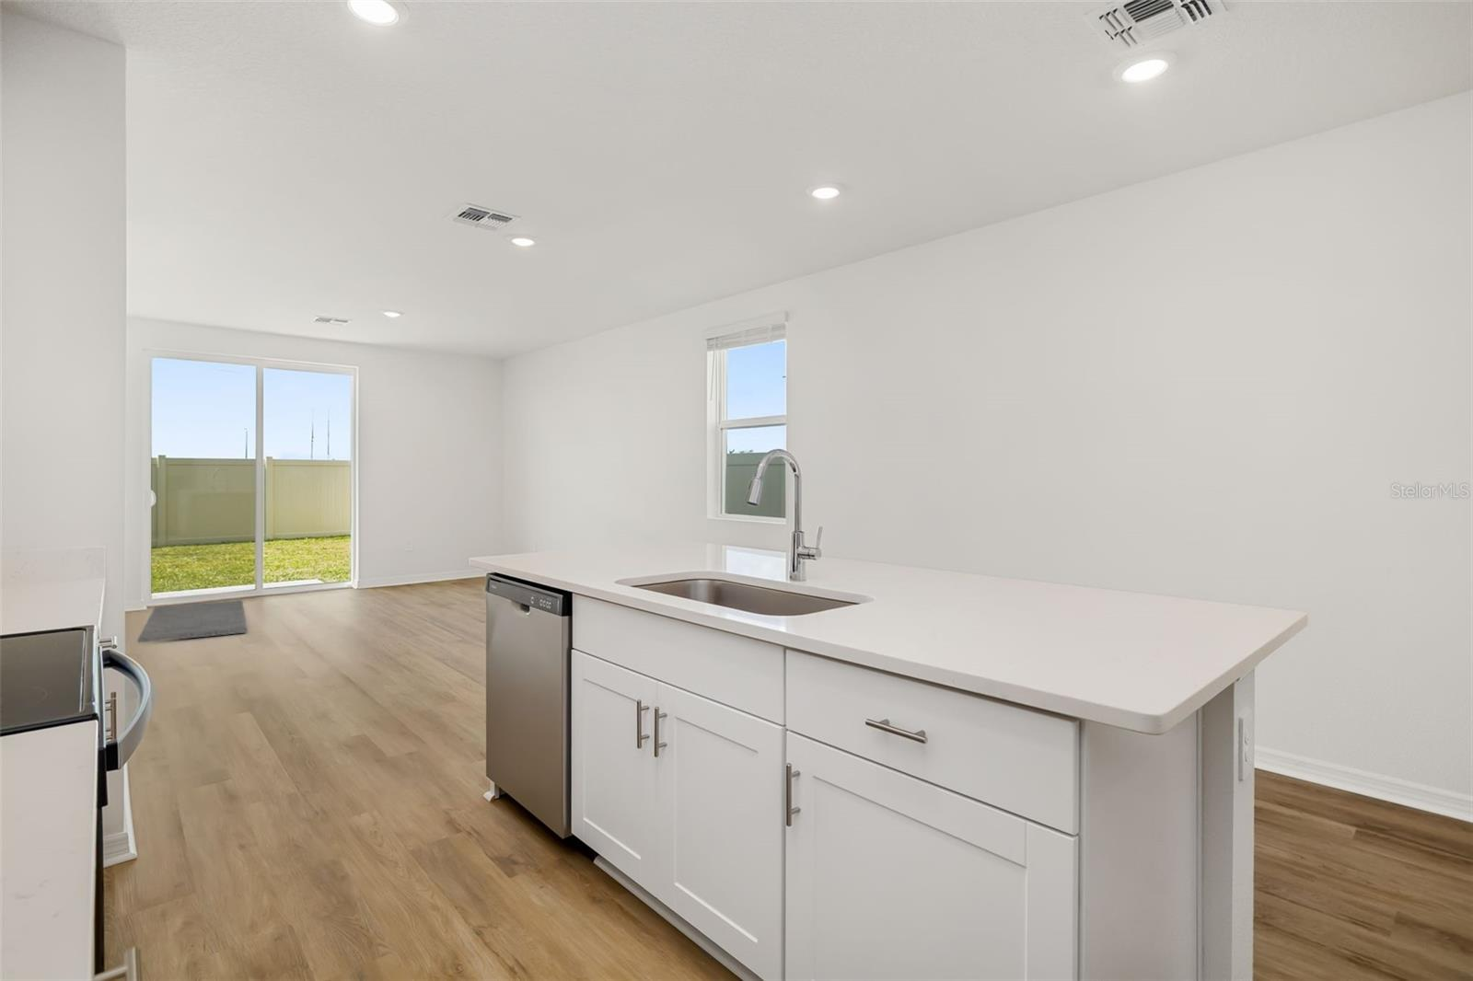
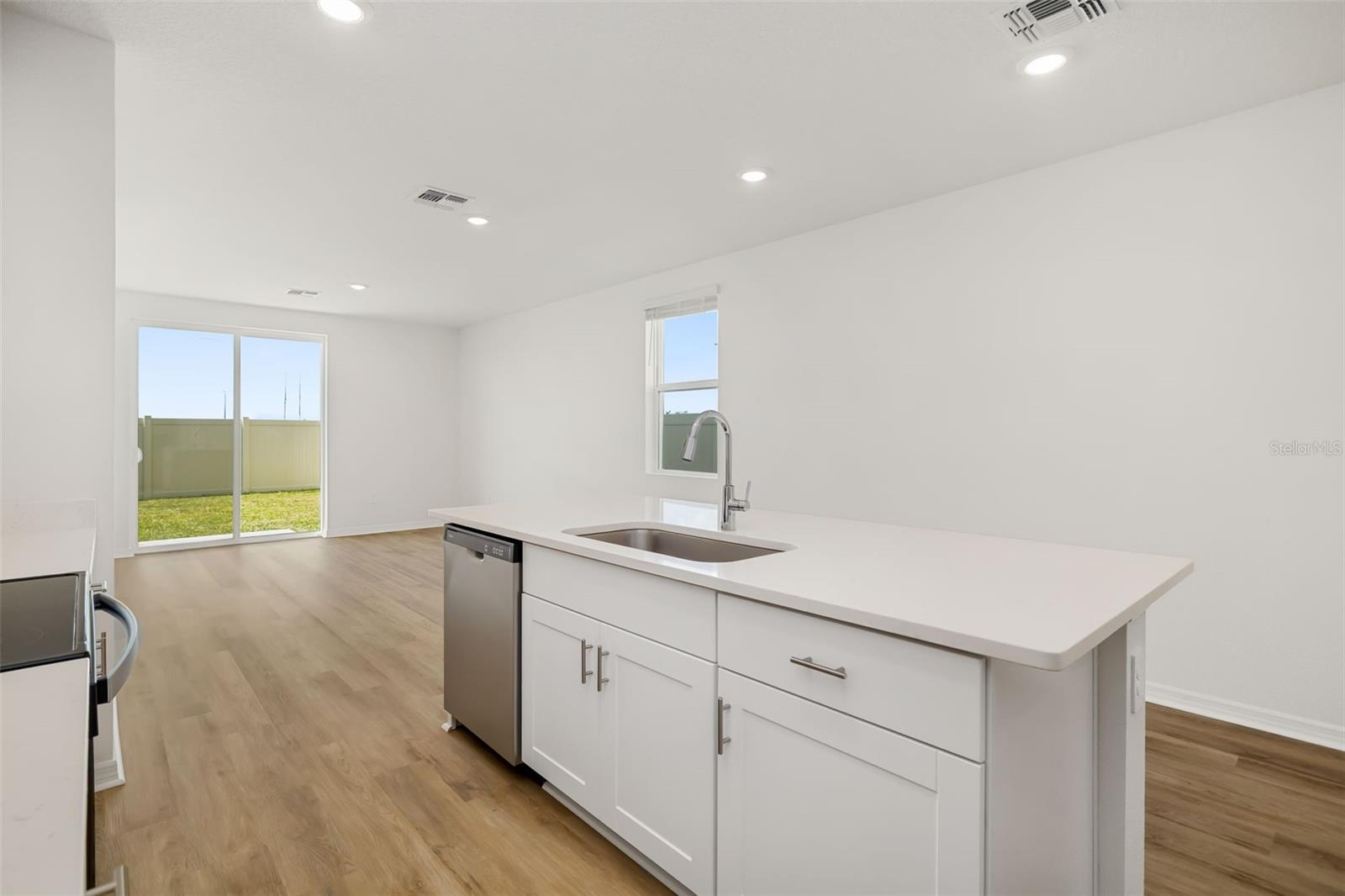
- rug (197, 619)
